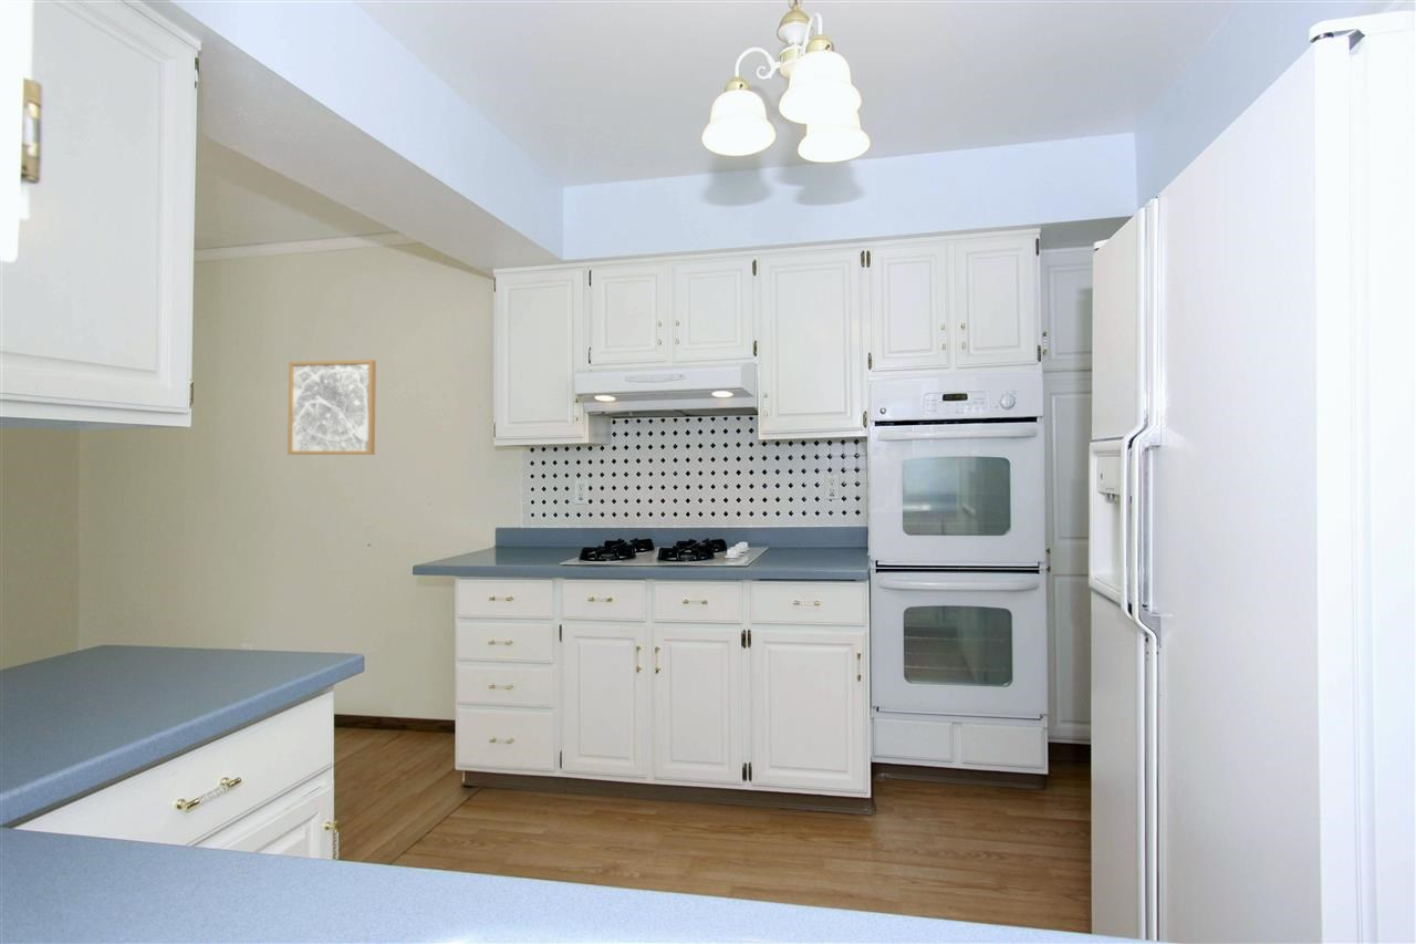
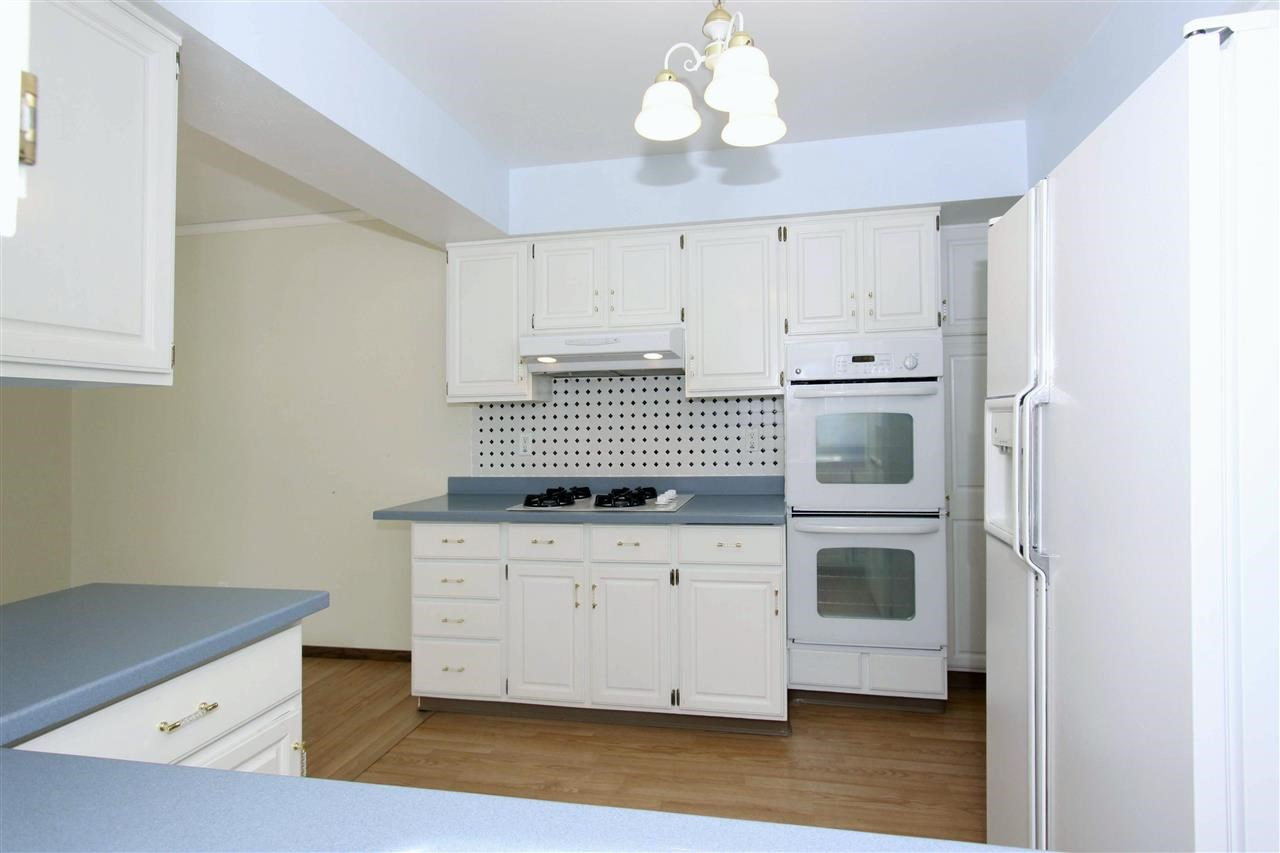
- wall art (331, 407)
